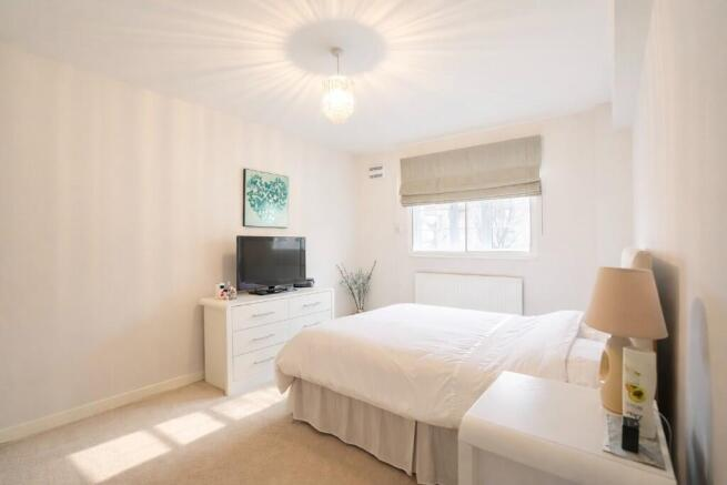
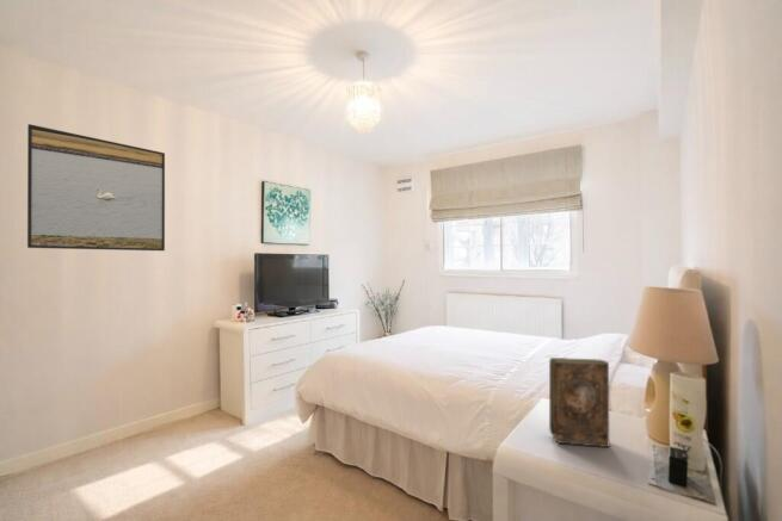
+ book (579, 401)
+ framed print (104, 194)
